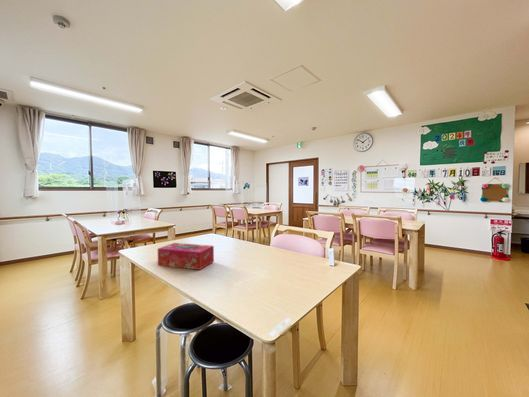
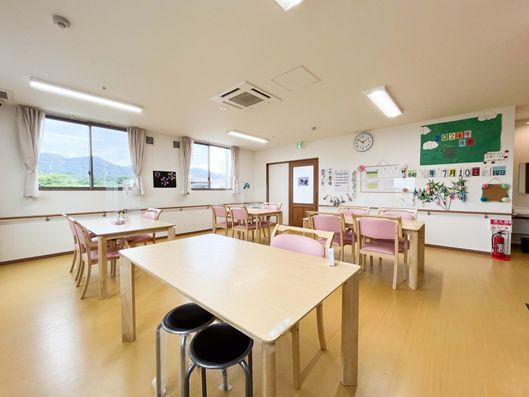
- tissue box (186, 255)
